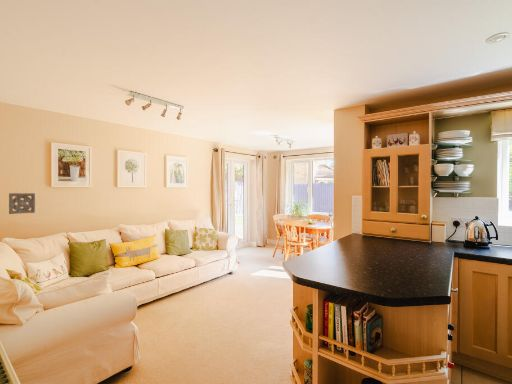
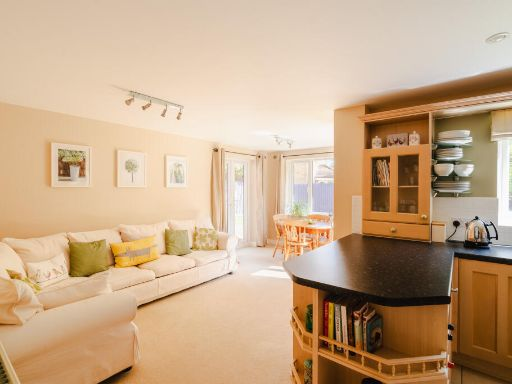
- wall ornament (21, 203)
